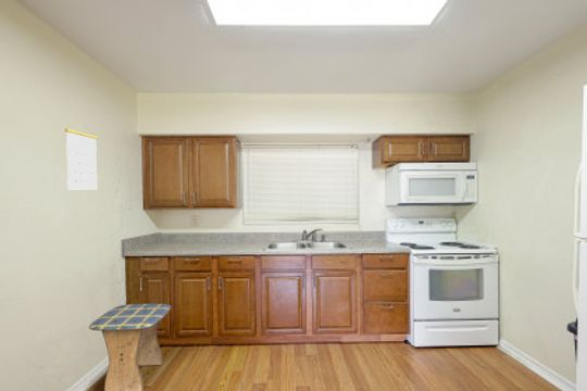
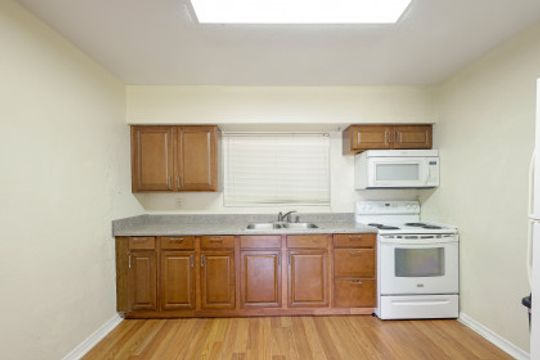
- calendar (83, 154)
- stool (134, 345)
